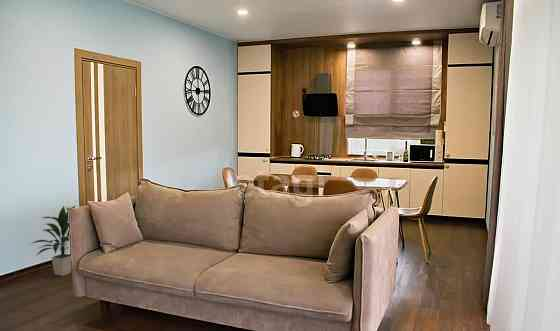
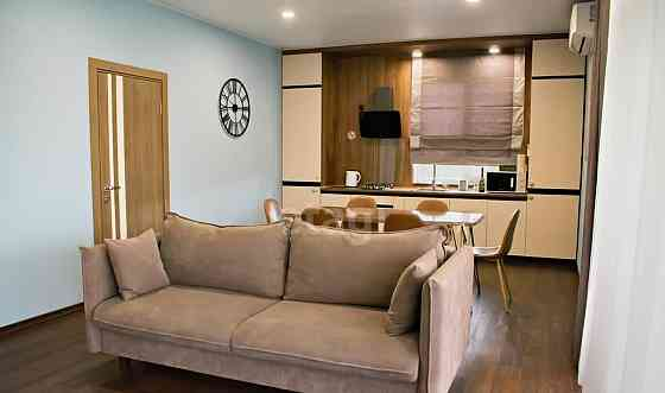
- indoor plant (62, 240)
